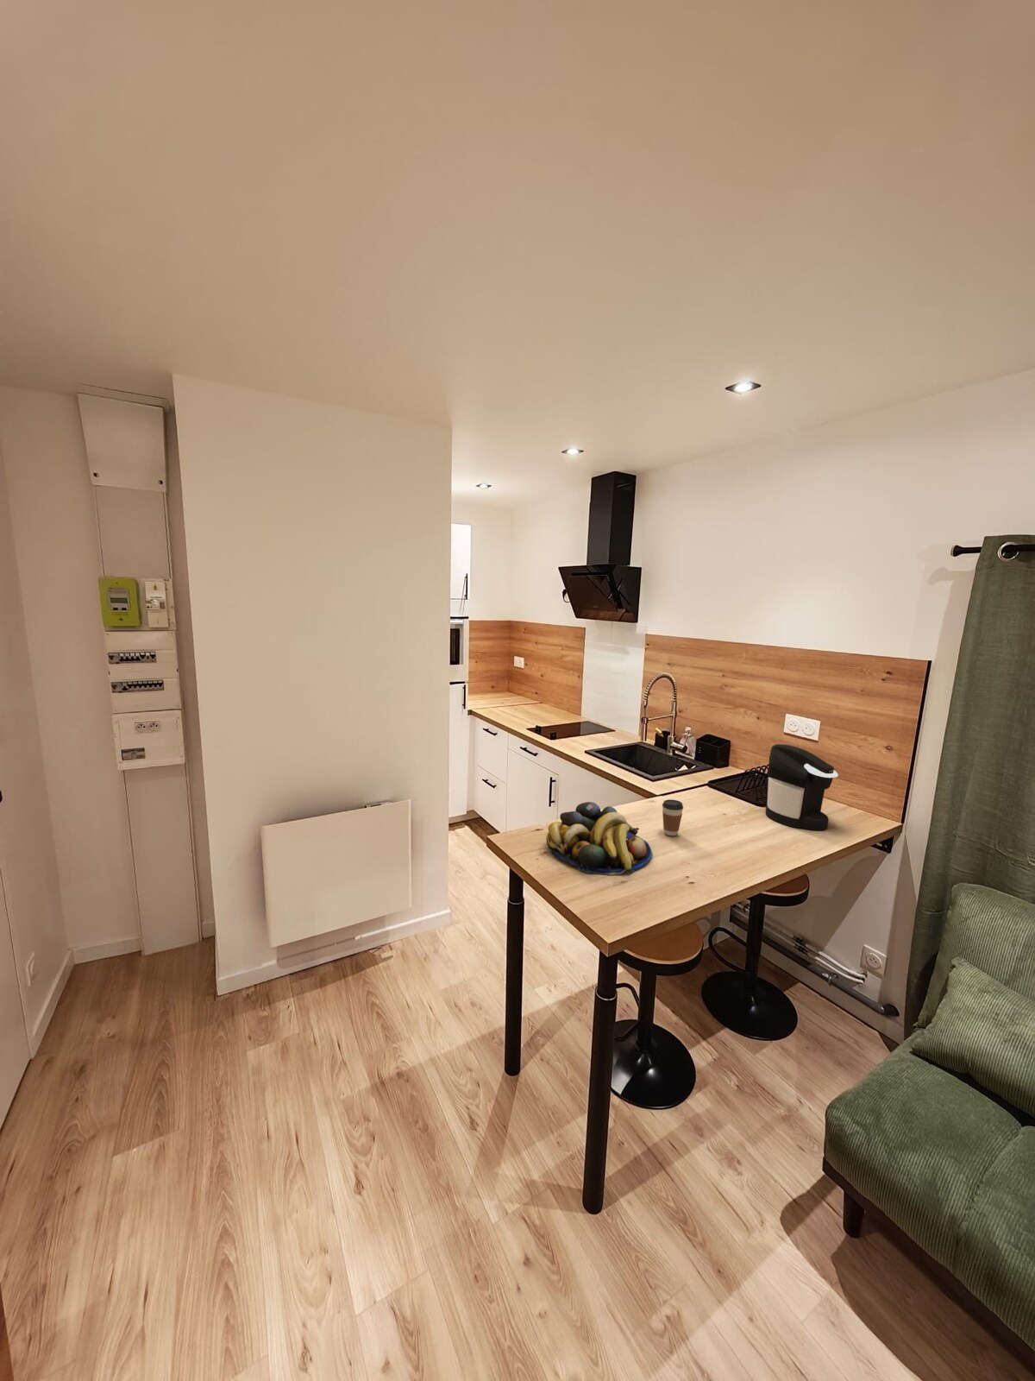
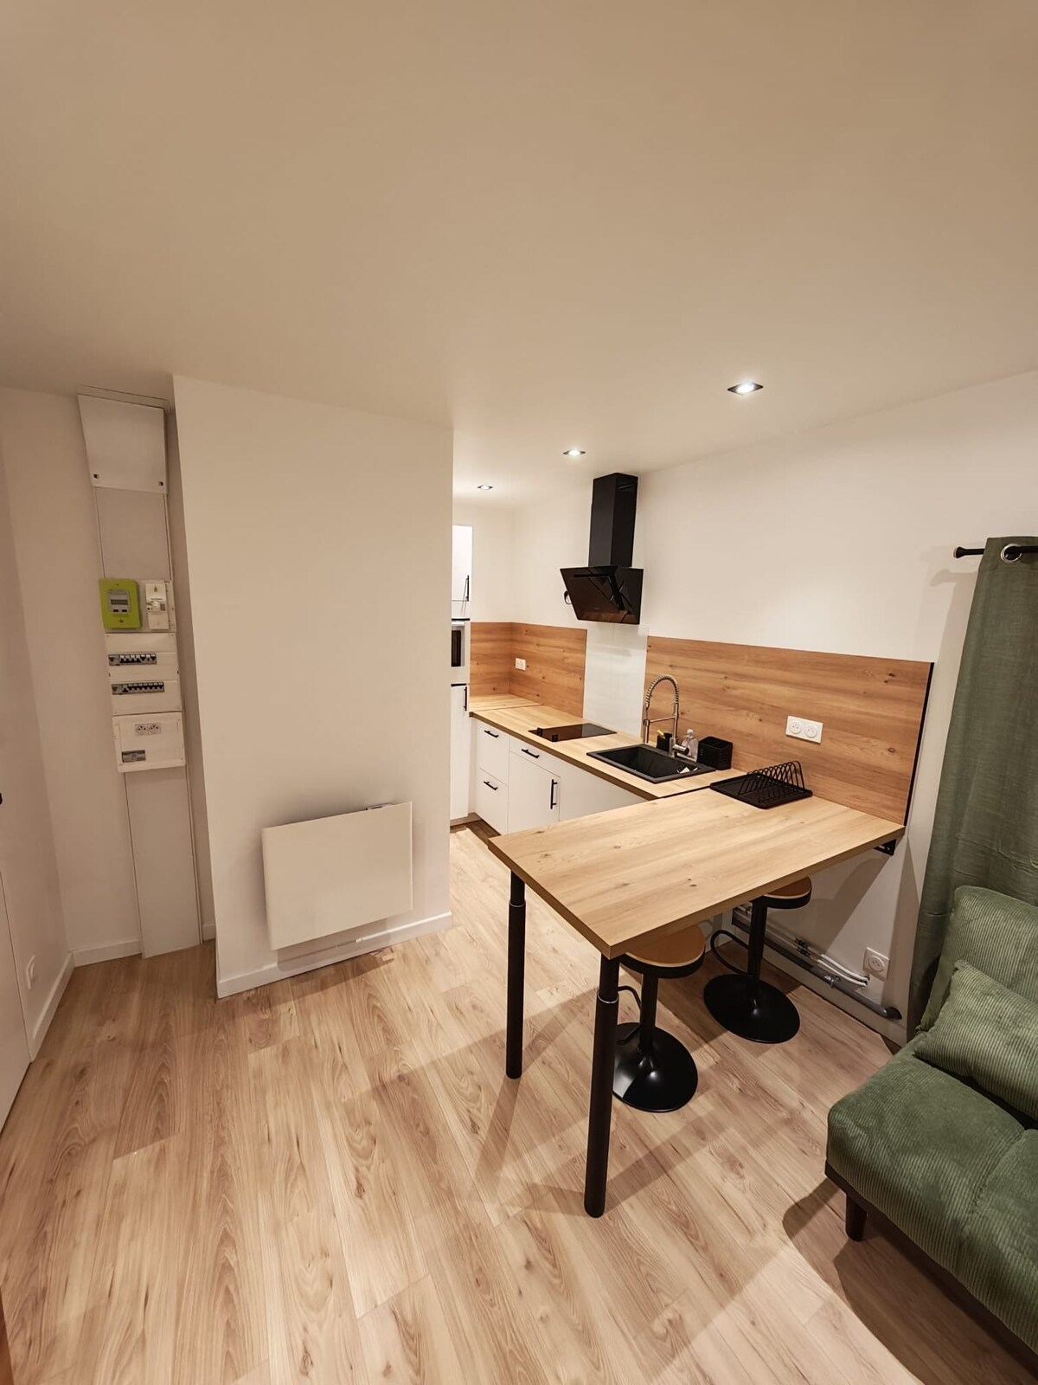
- fruit bowl (600, 831)
- coffee maker (801, 785)
- coffee cup (671, 818)
